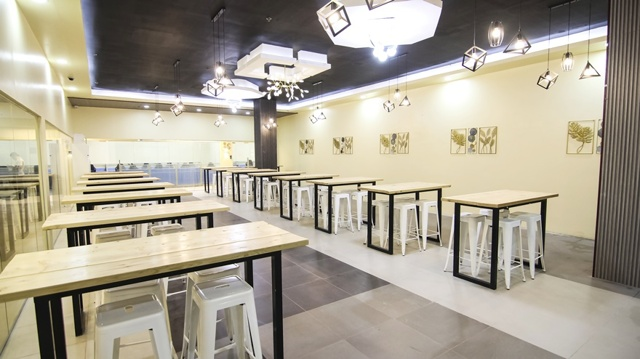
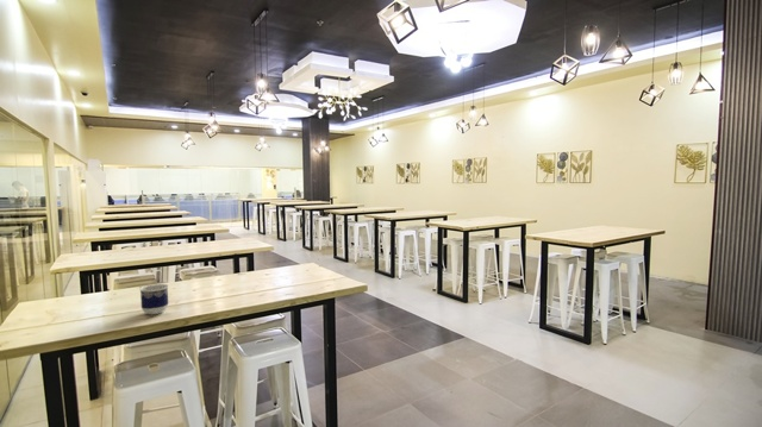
+ cup (154, 299)
